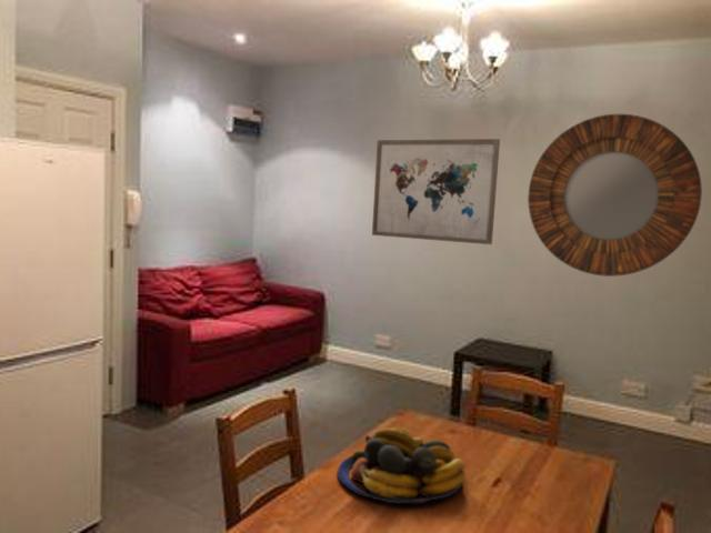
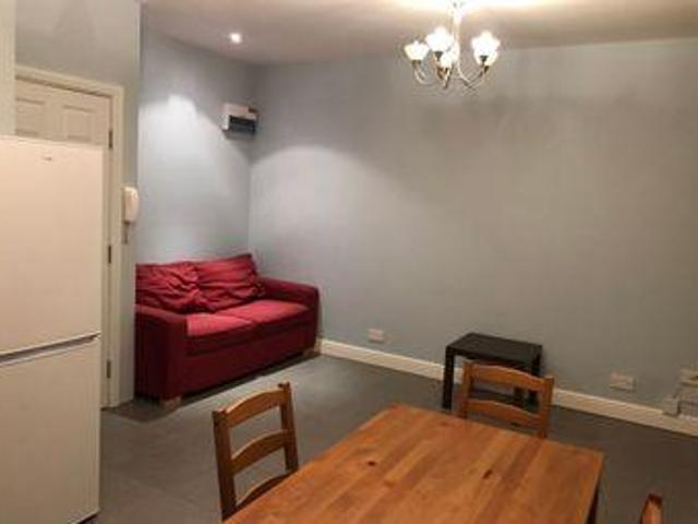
- fruit bowl (400, 453)
- home mirror (609, 195)
- wall art (431, 190)
